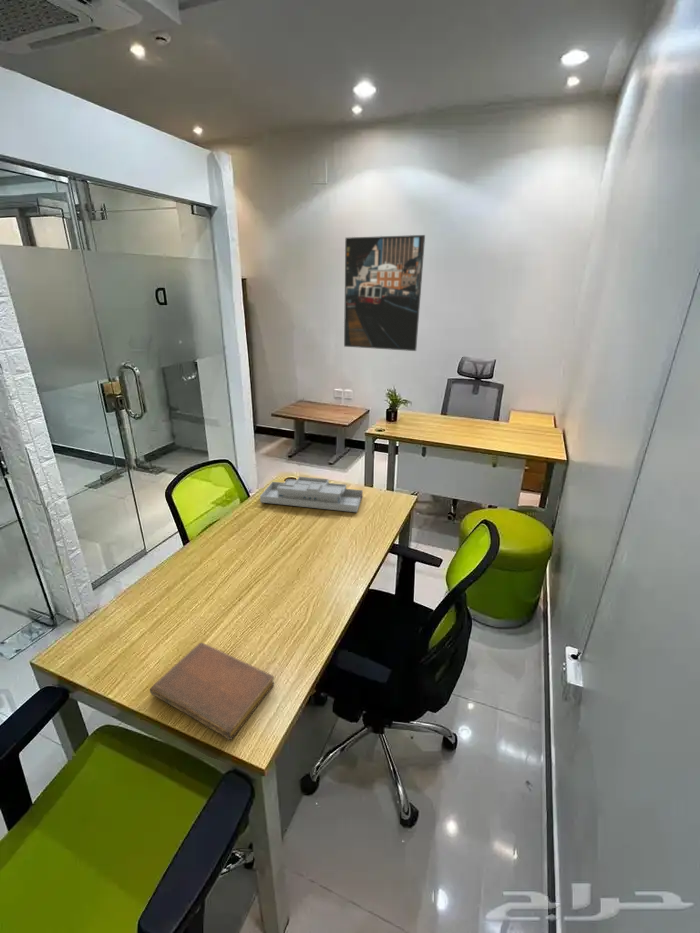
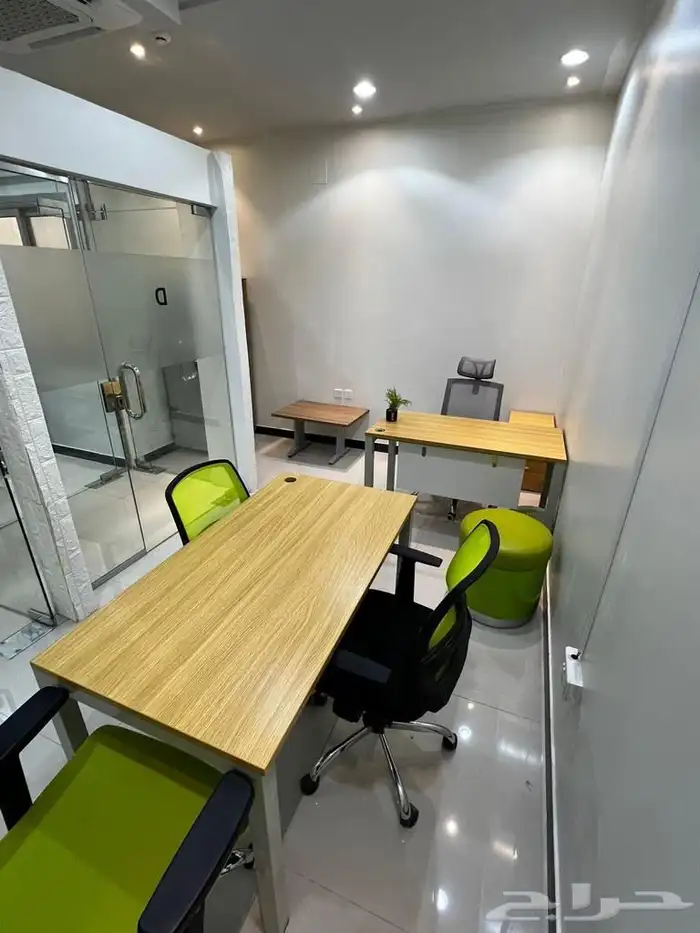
- desk organizer (312, 491)
- notebook (213, 685)
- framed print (381, 295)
